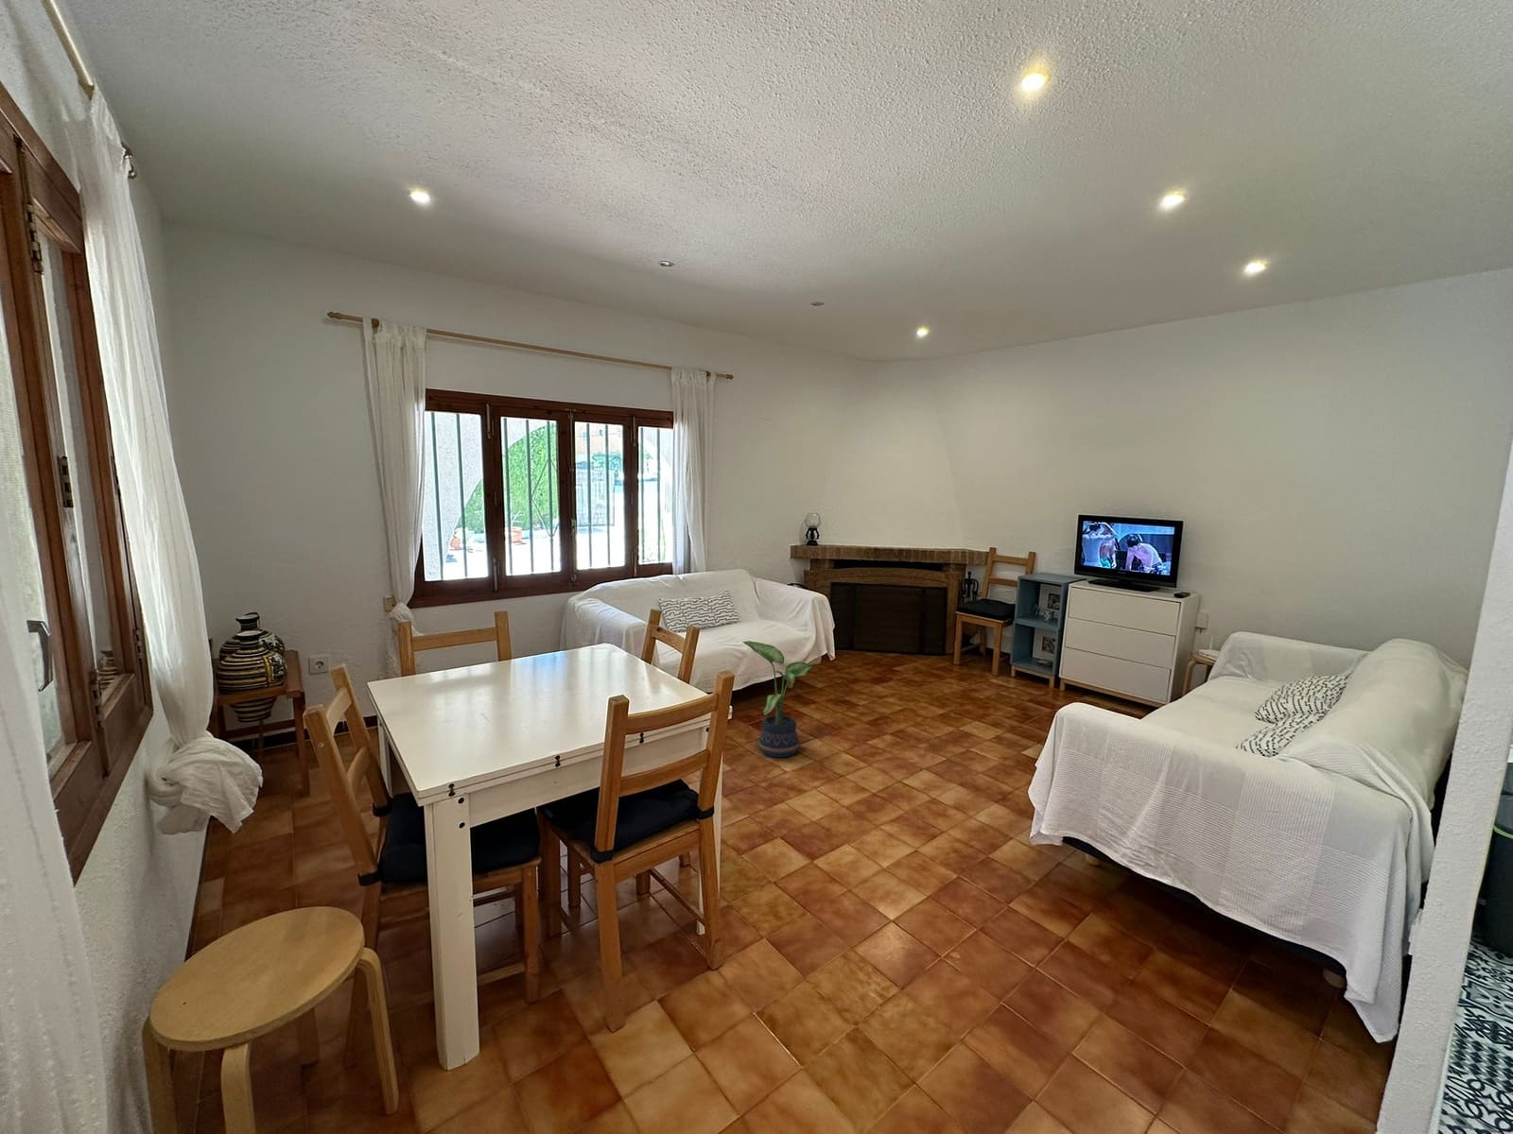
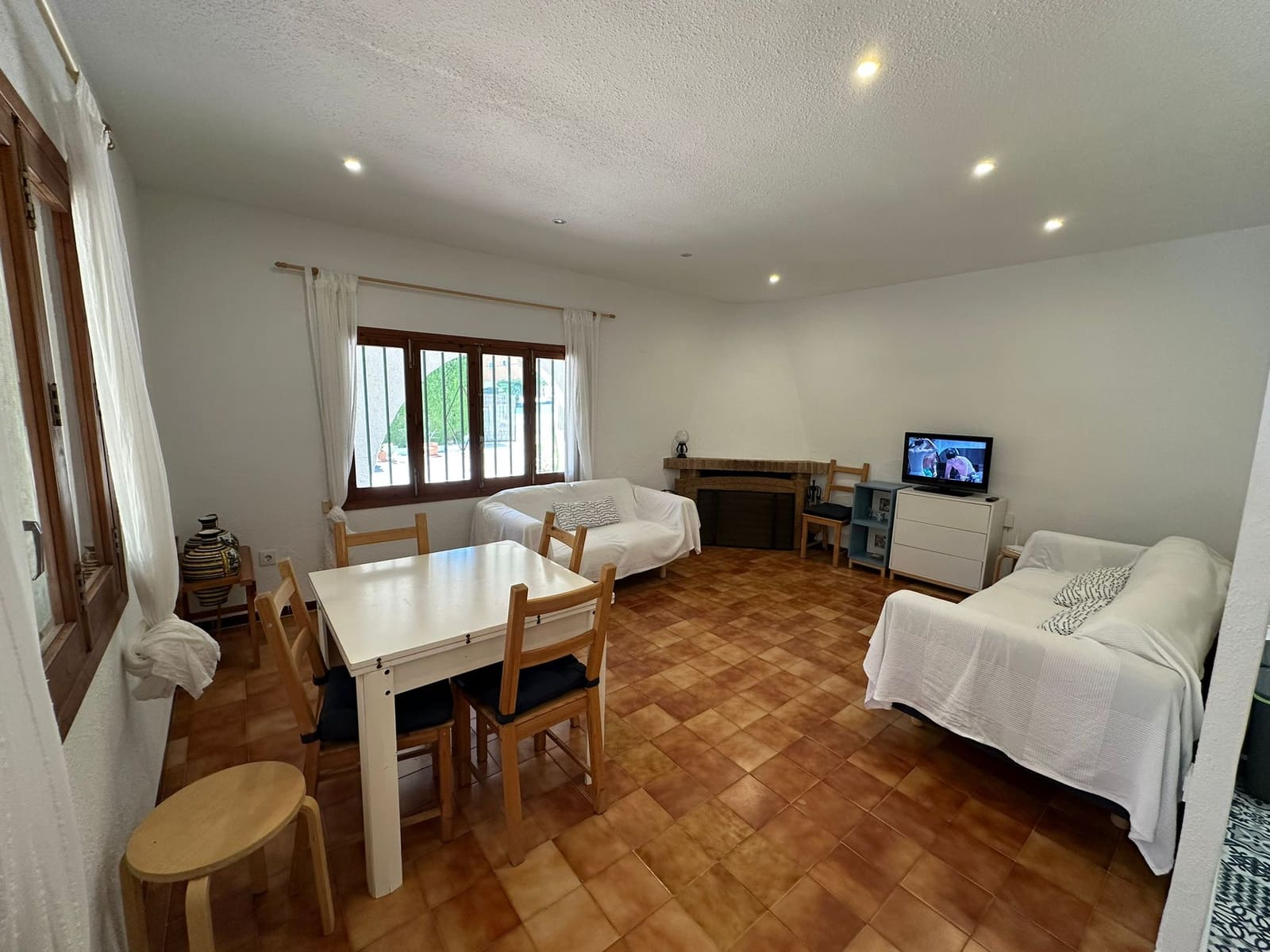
- potted plant (783, 697)
